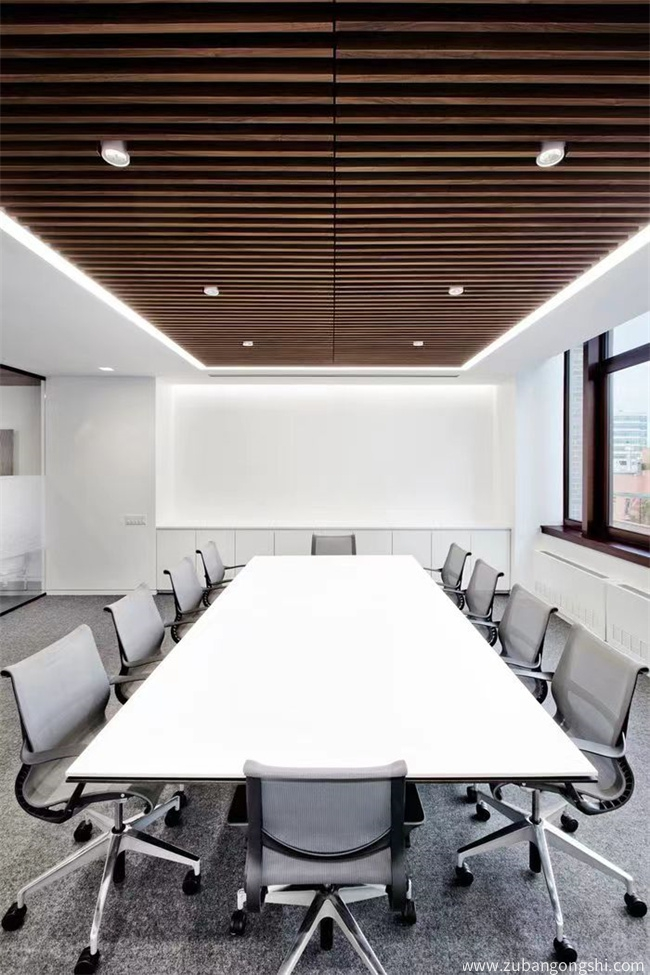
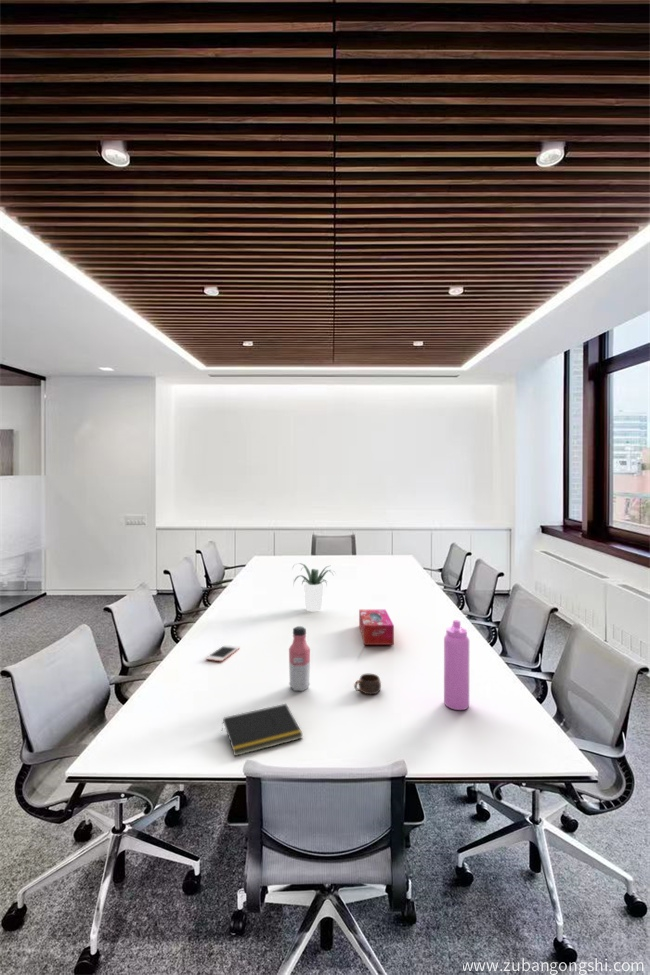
+ potted plant (312, 586)
+ notepad (262, 727)
+ tissue box (375, 626)
+ cell phone (223, 652)
+ water bottle (456, 663)
+ cup (366, 684)
+ water bottle (299, 657)
